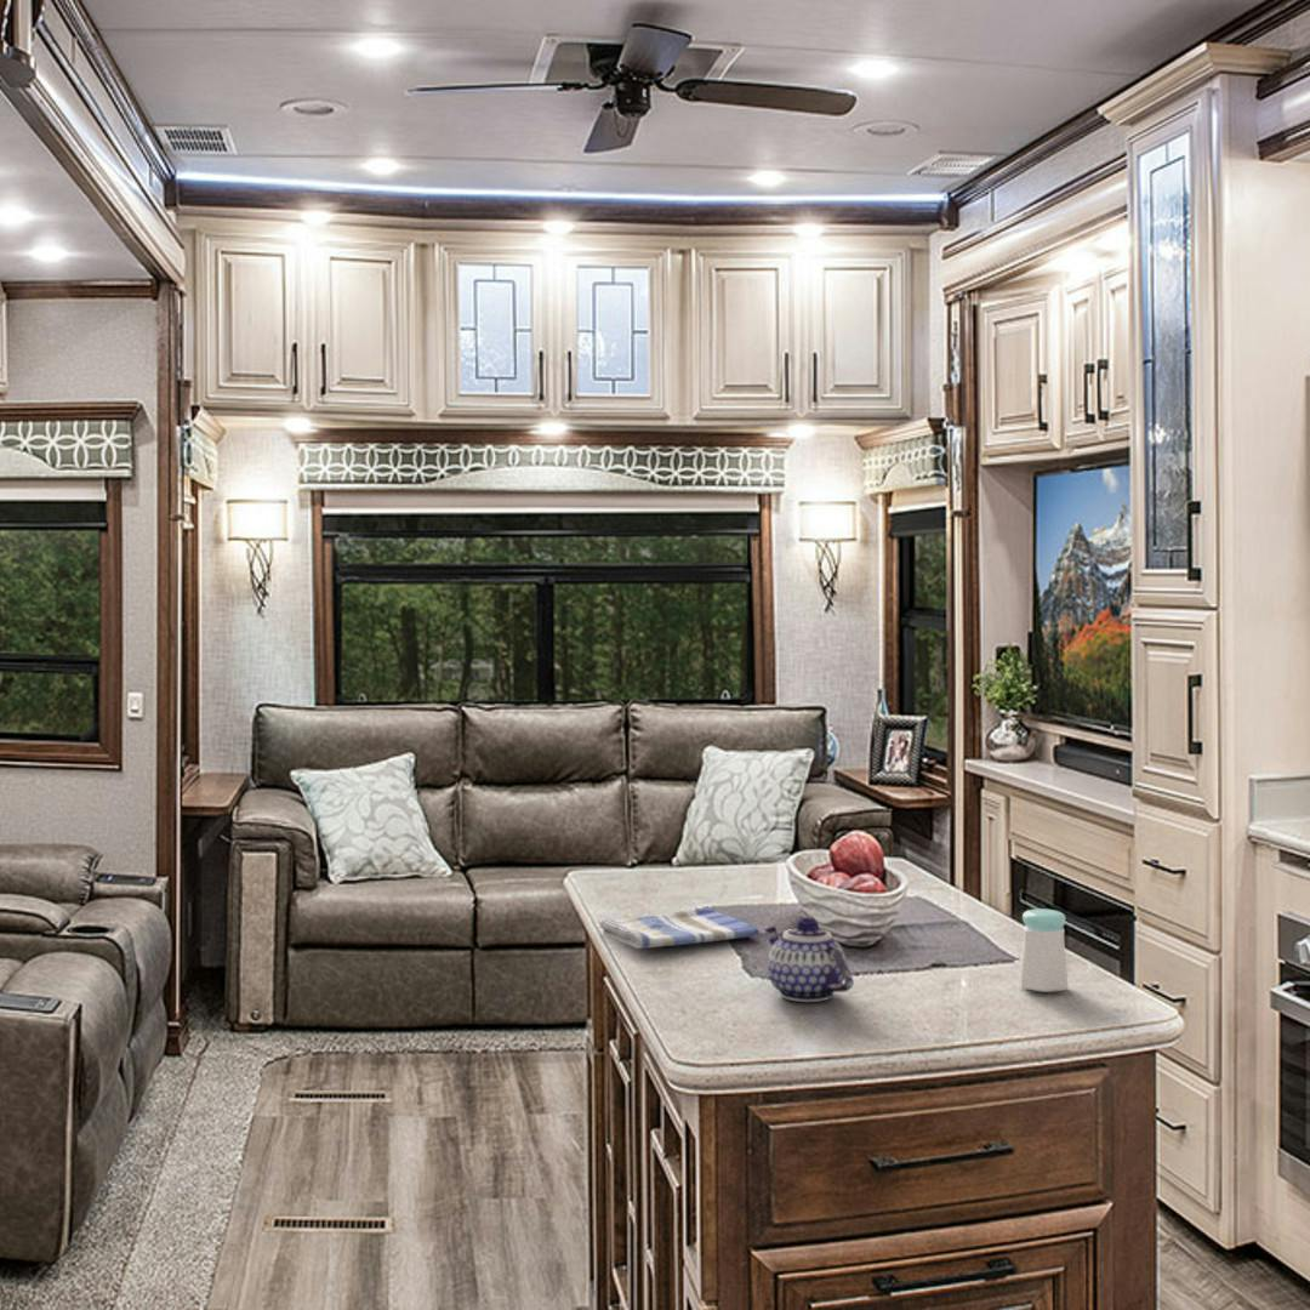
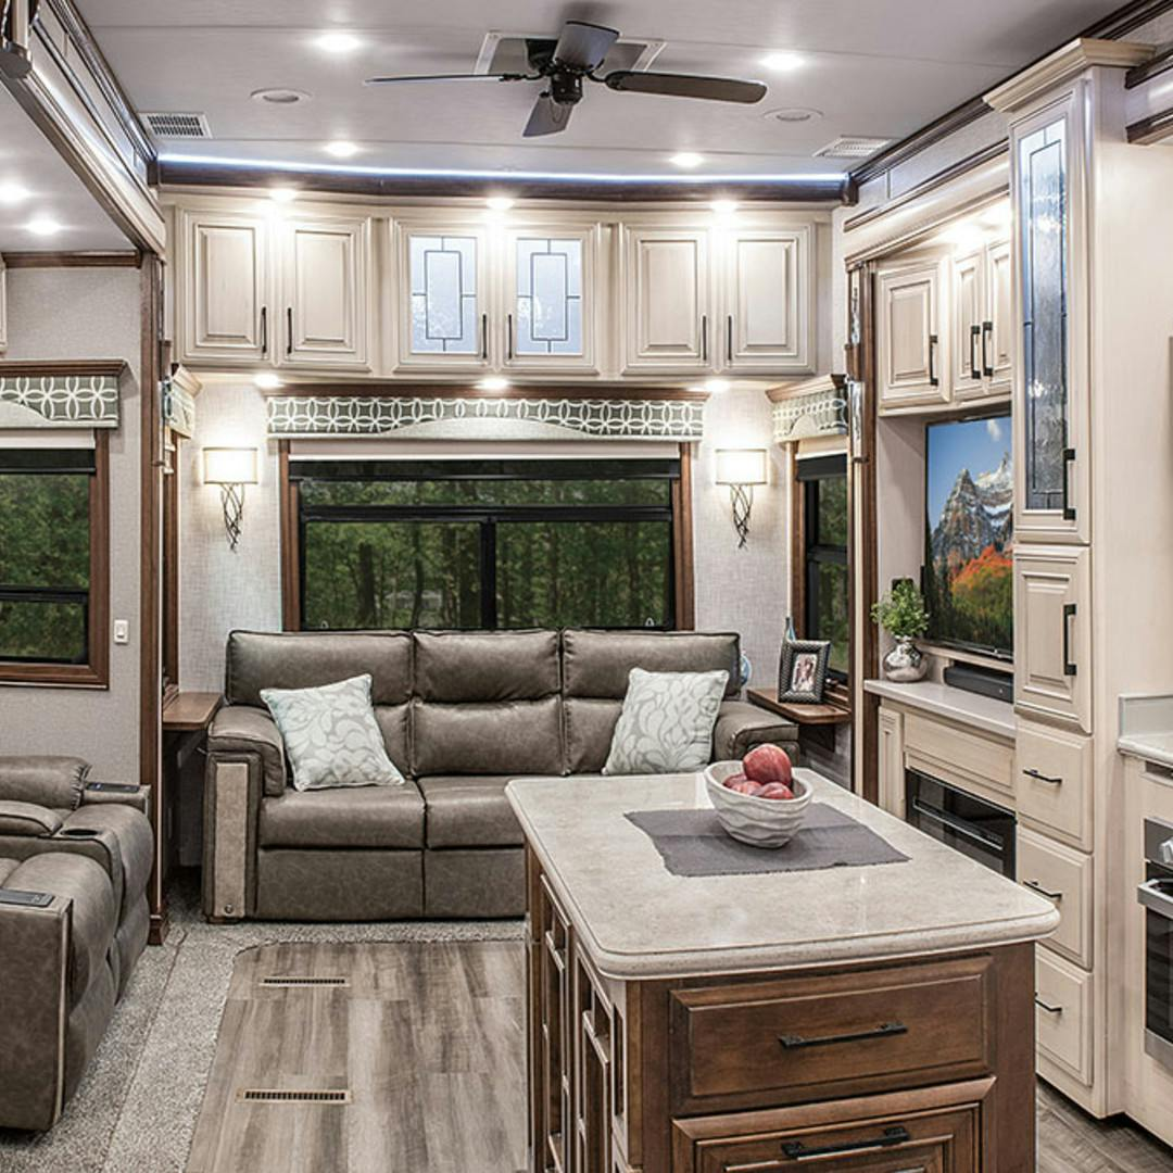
- salt shaker (1043, 949)
- dish towel (677, 927)
- teapot (805, 956)
